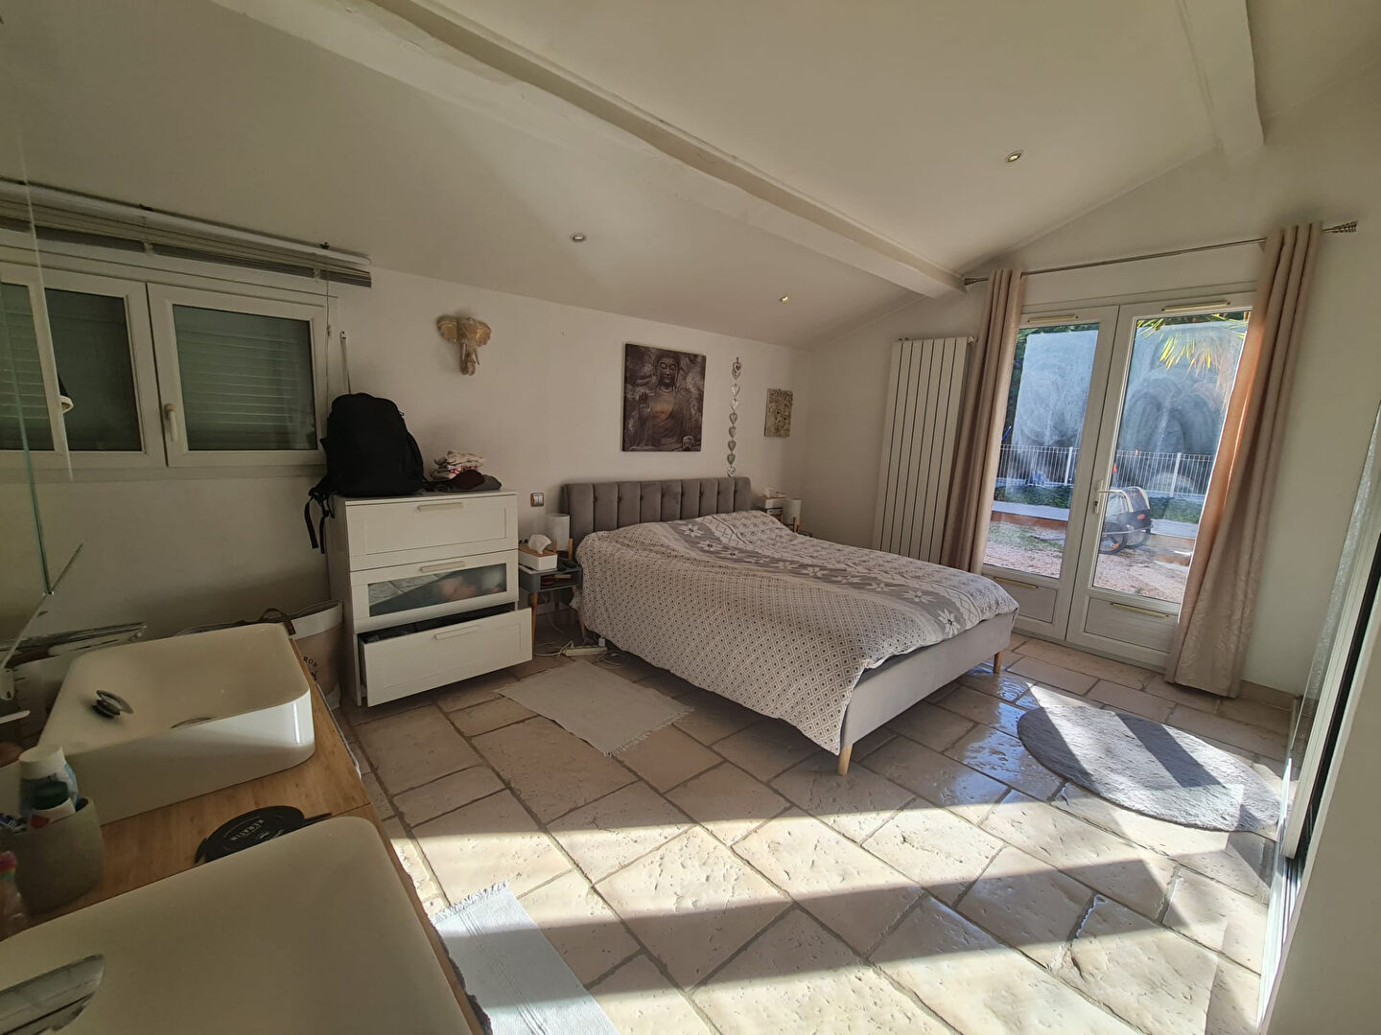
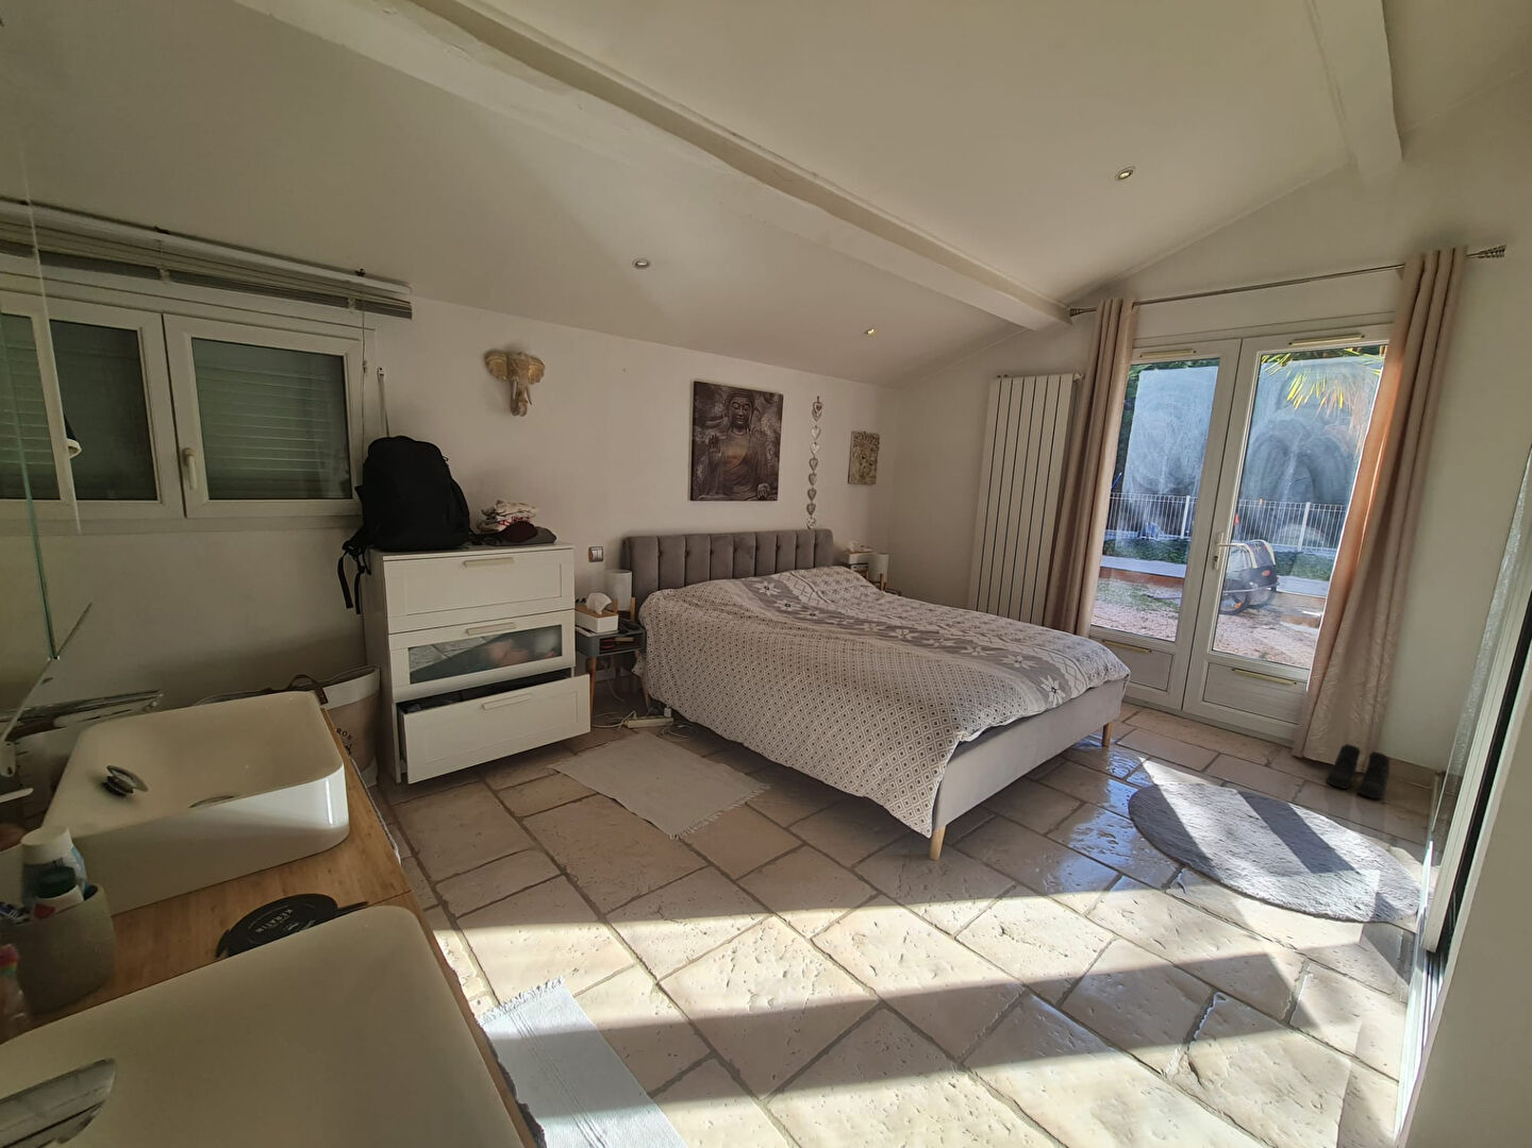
+ boots (1356, 767)
